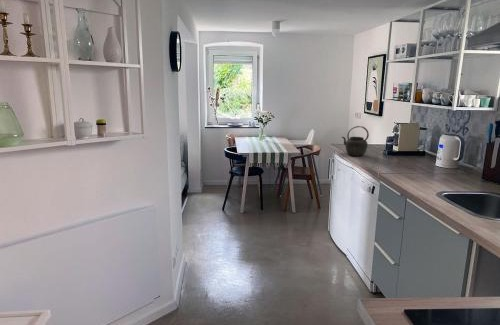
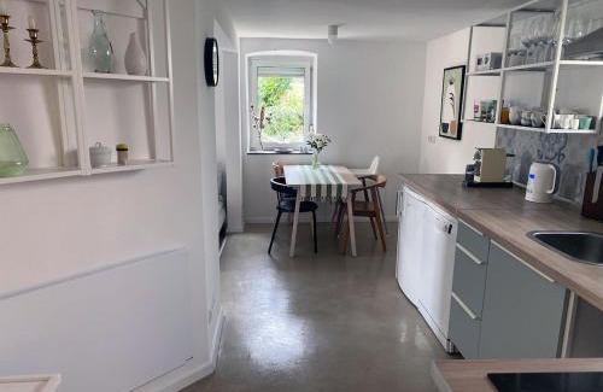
- kettle (354, 140)
